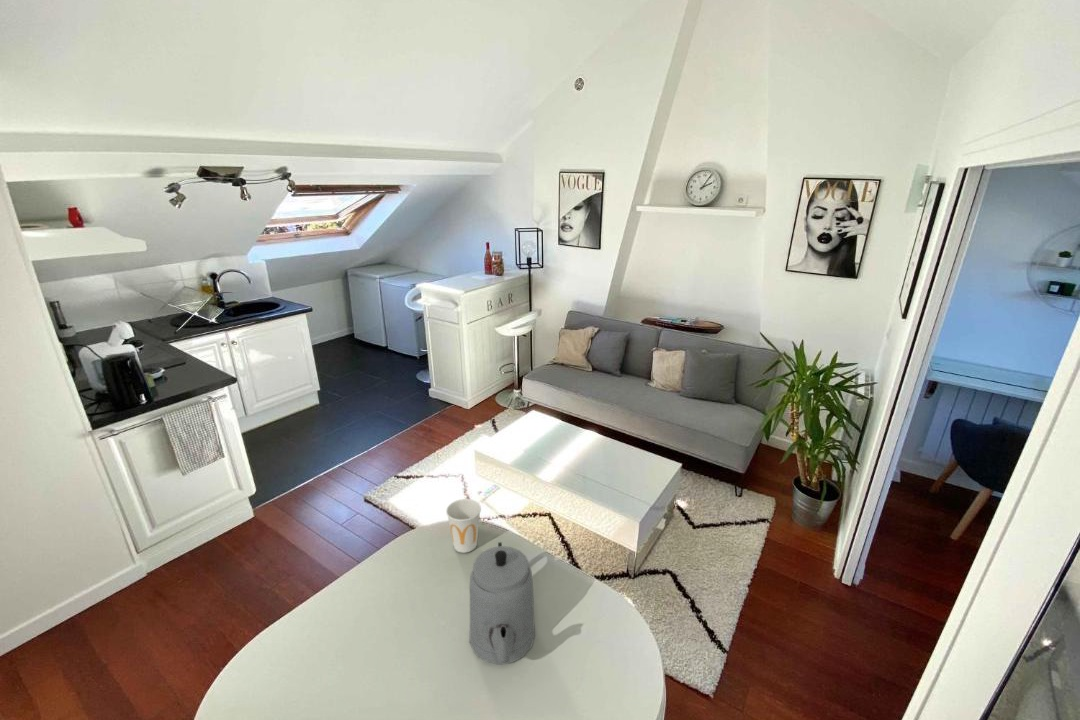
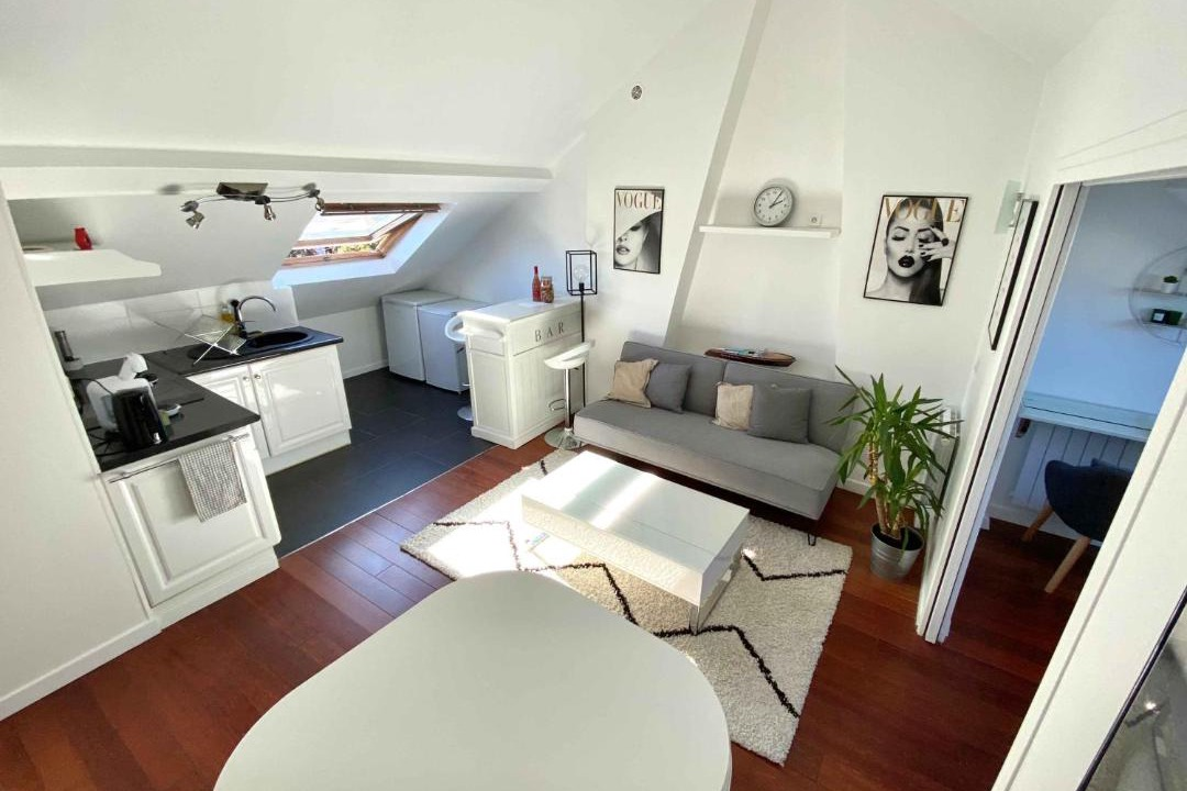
- cup (464, 527)
- teapot (501, 599)
